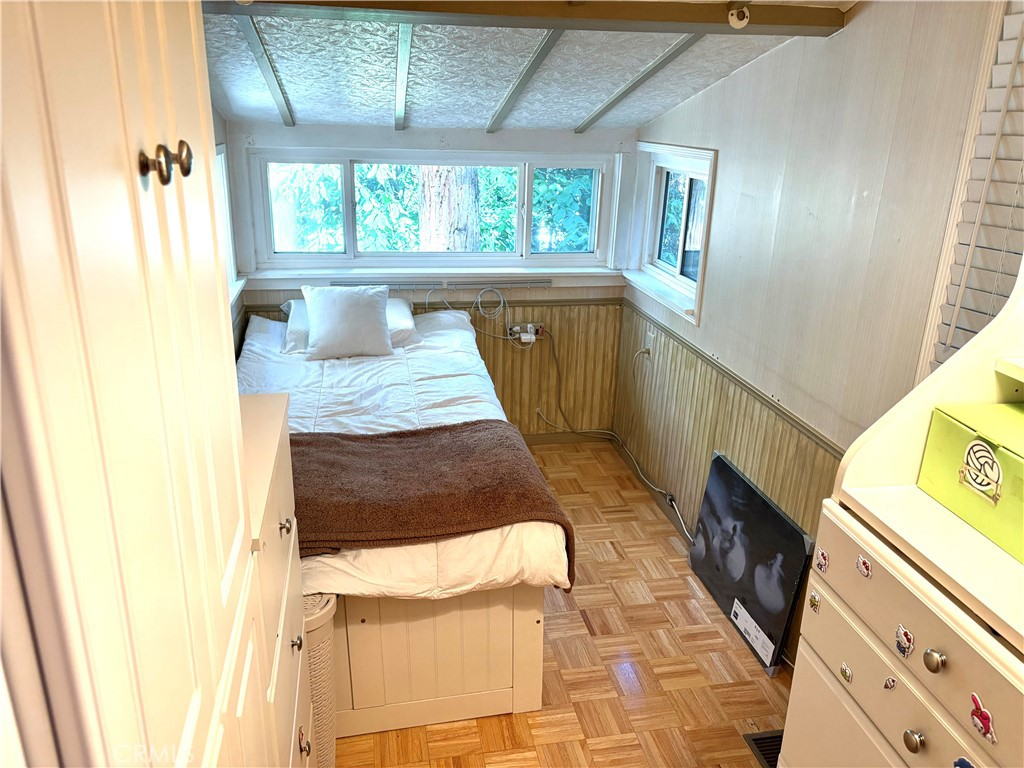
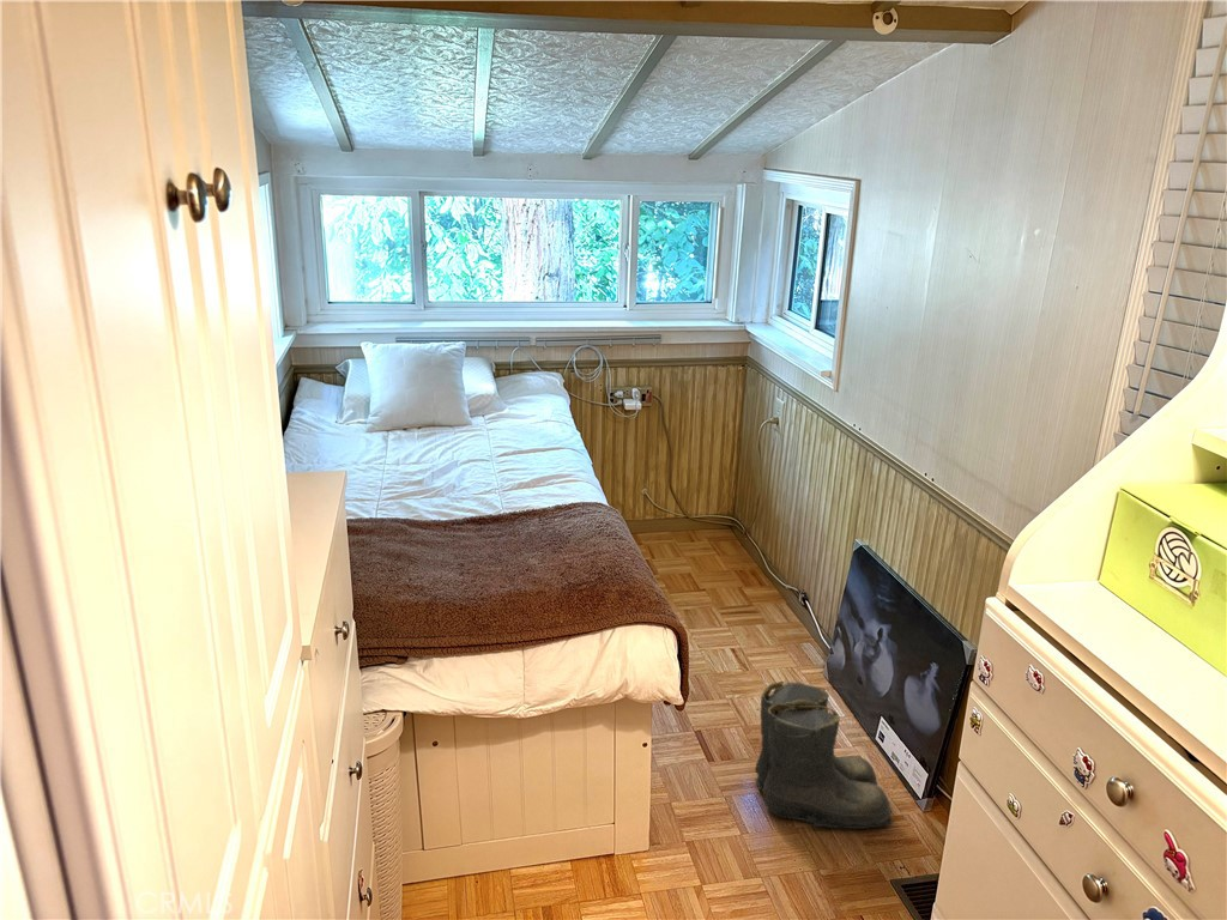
+ boots (826, 751)
